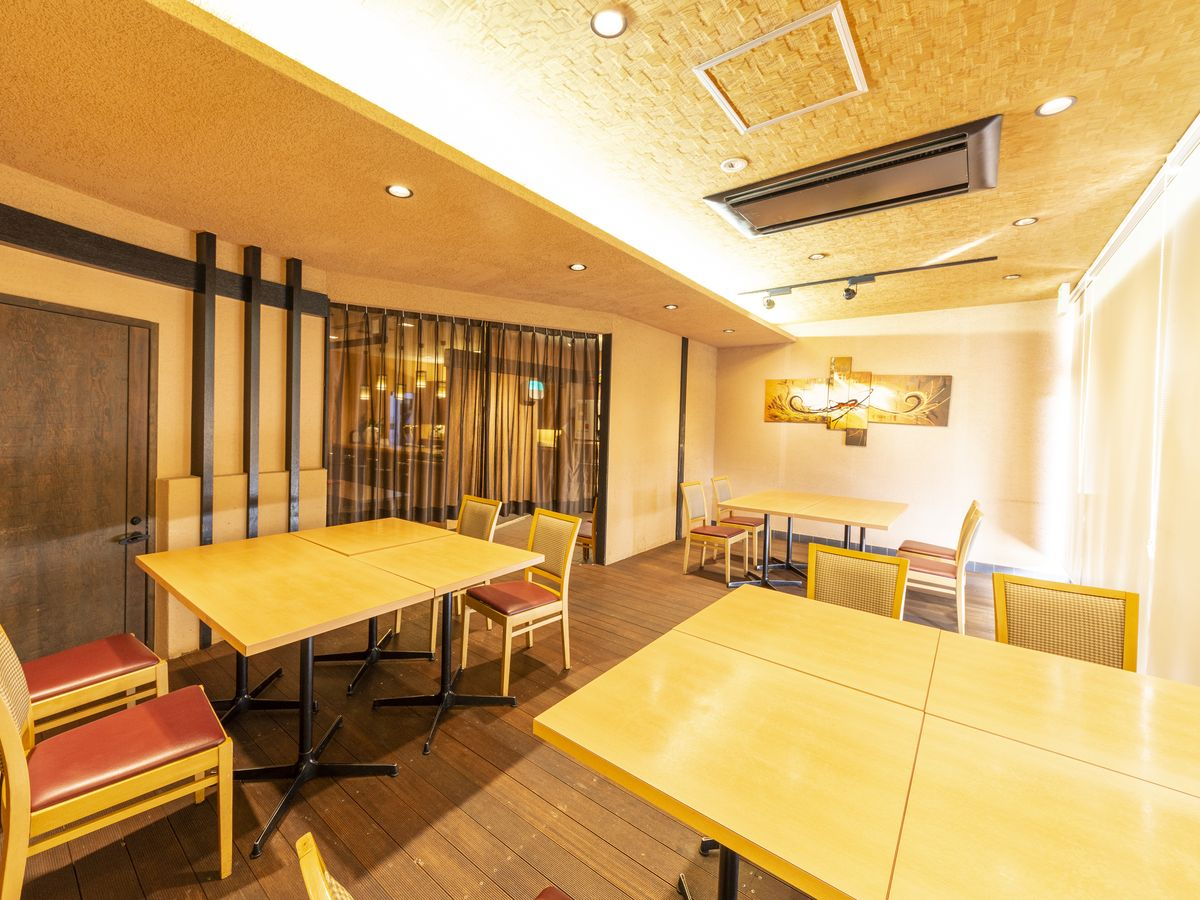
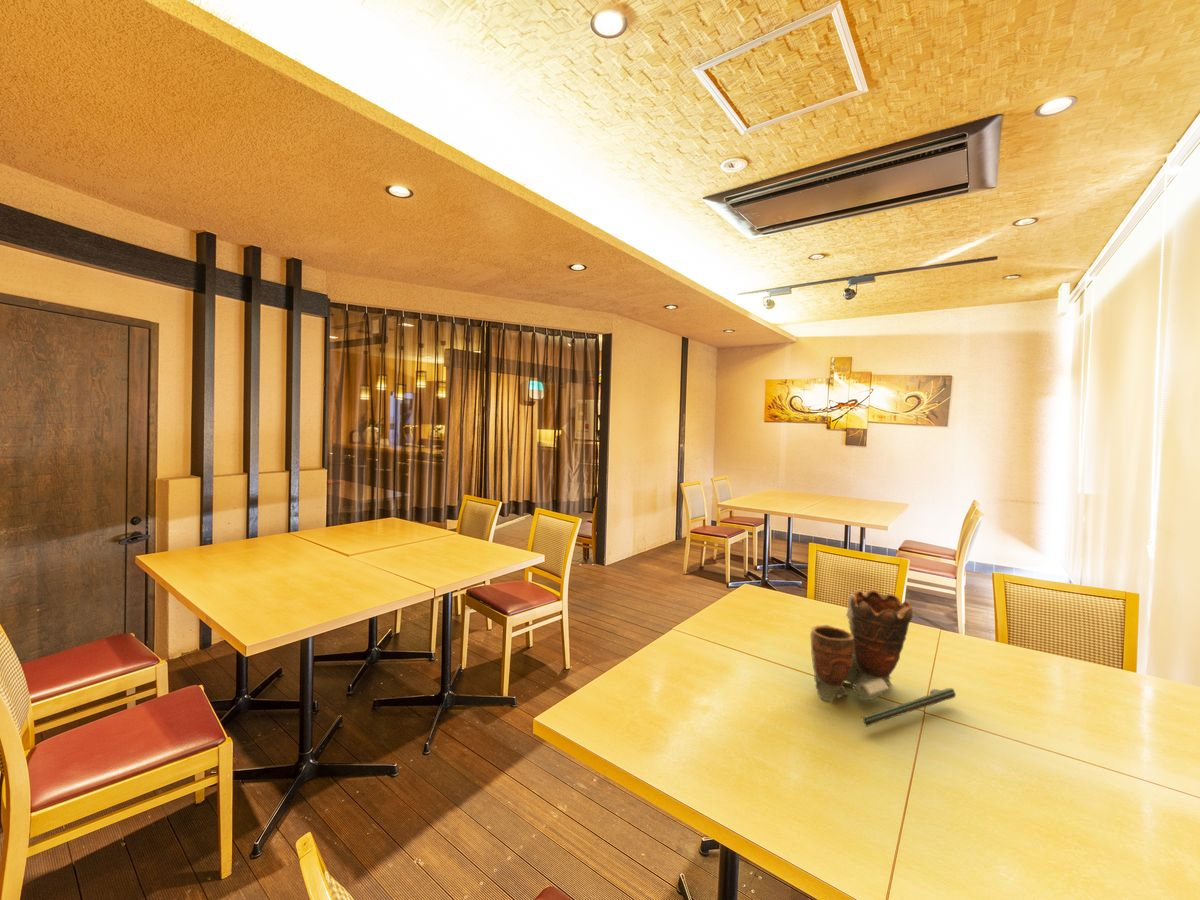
+ clay pot (873, 649)
